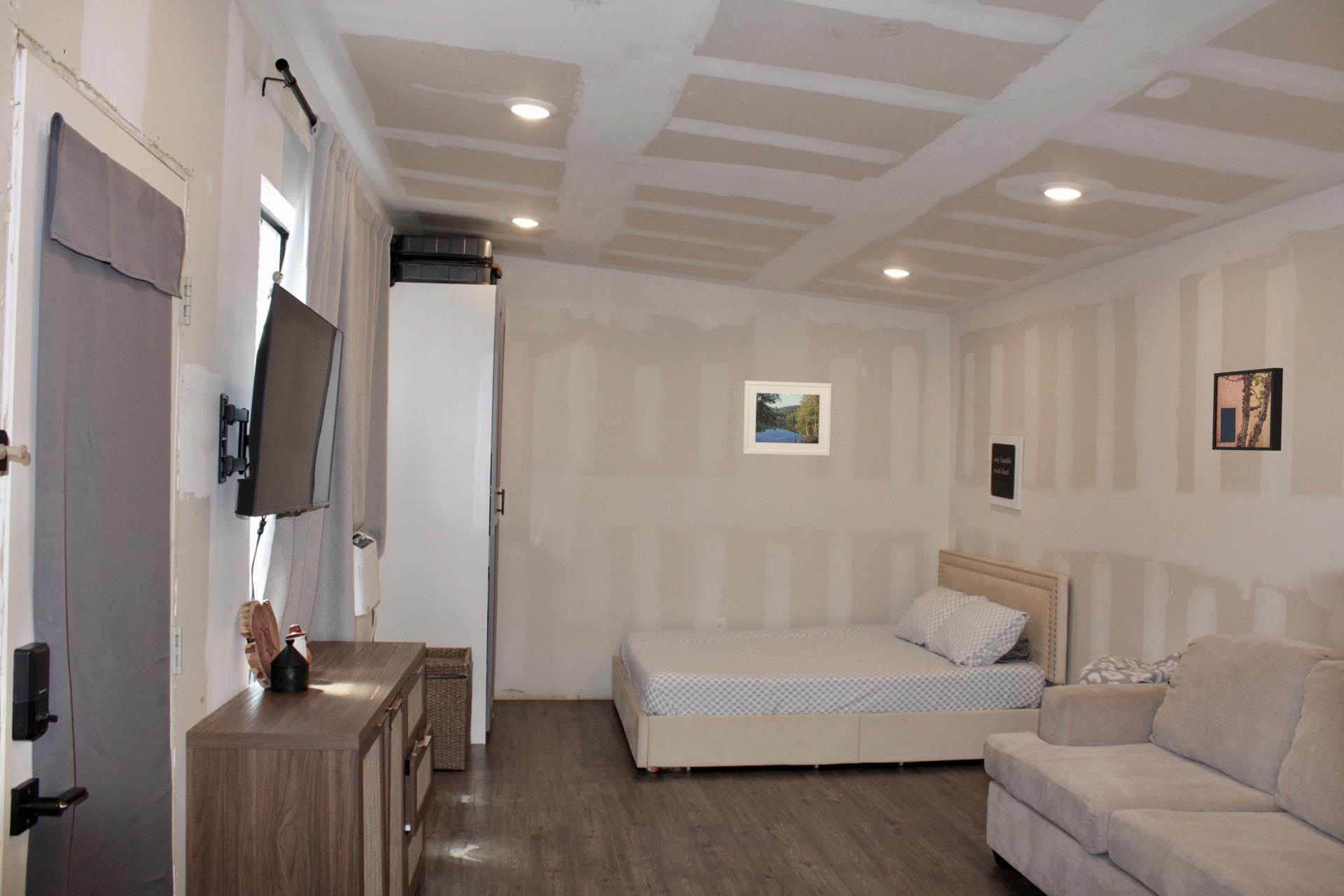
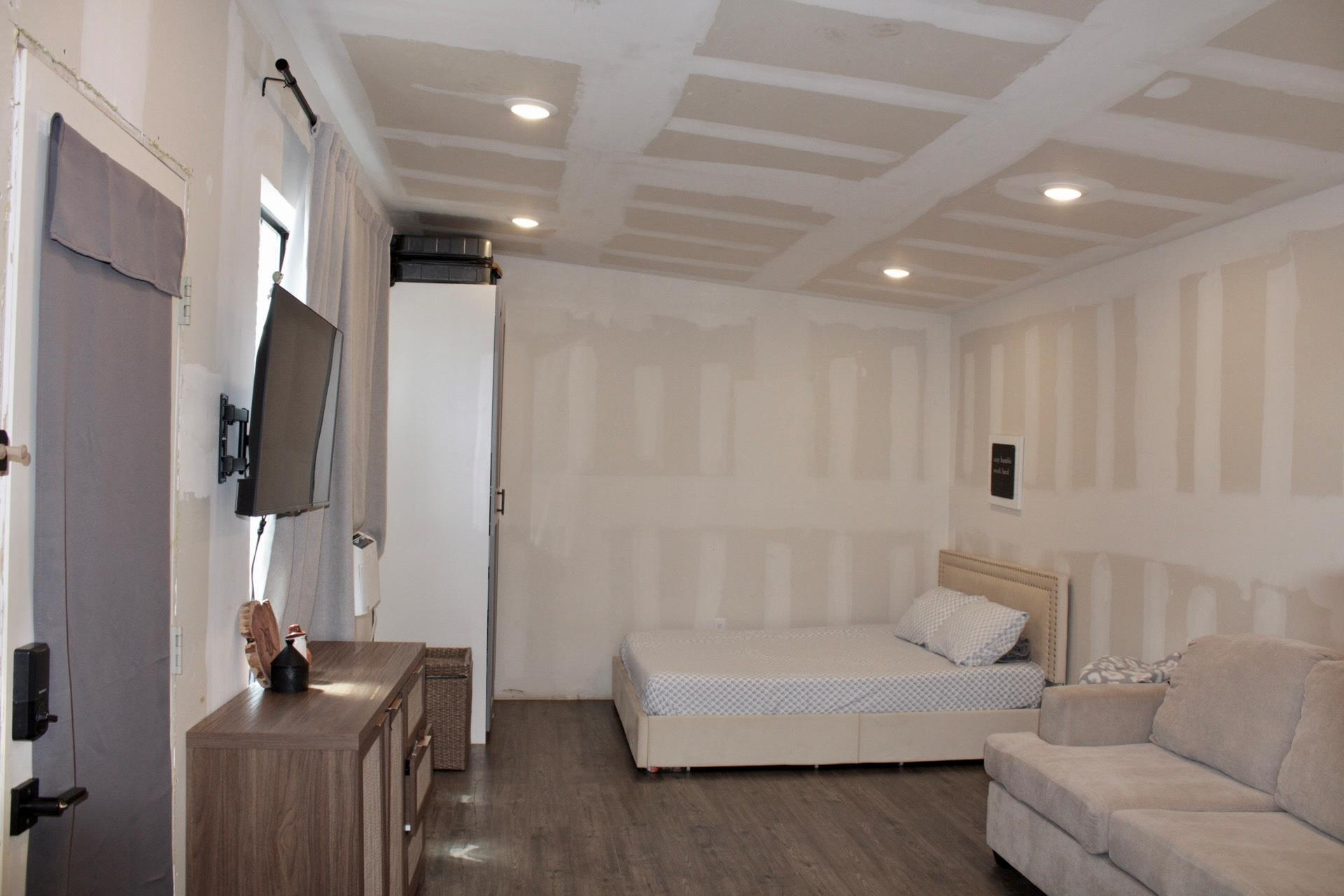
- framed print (787, 418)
- wall art (1246, 410)
